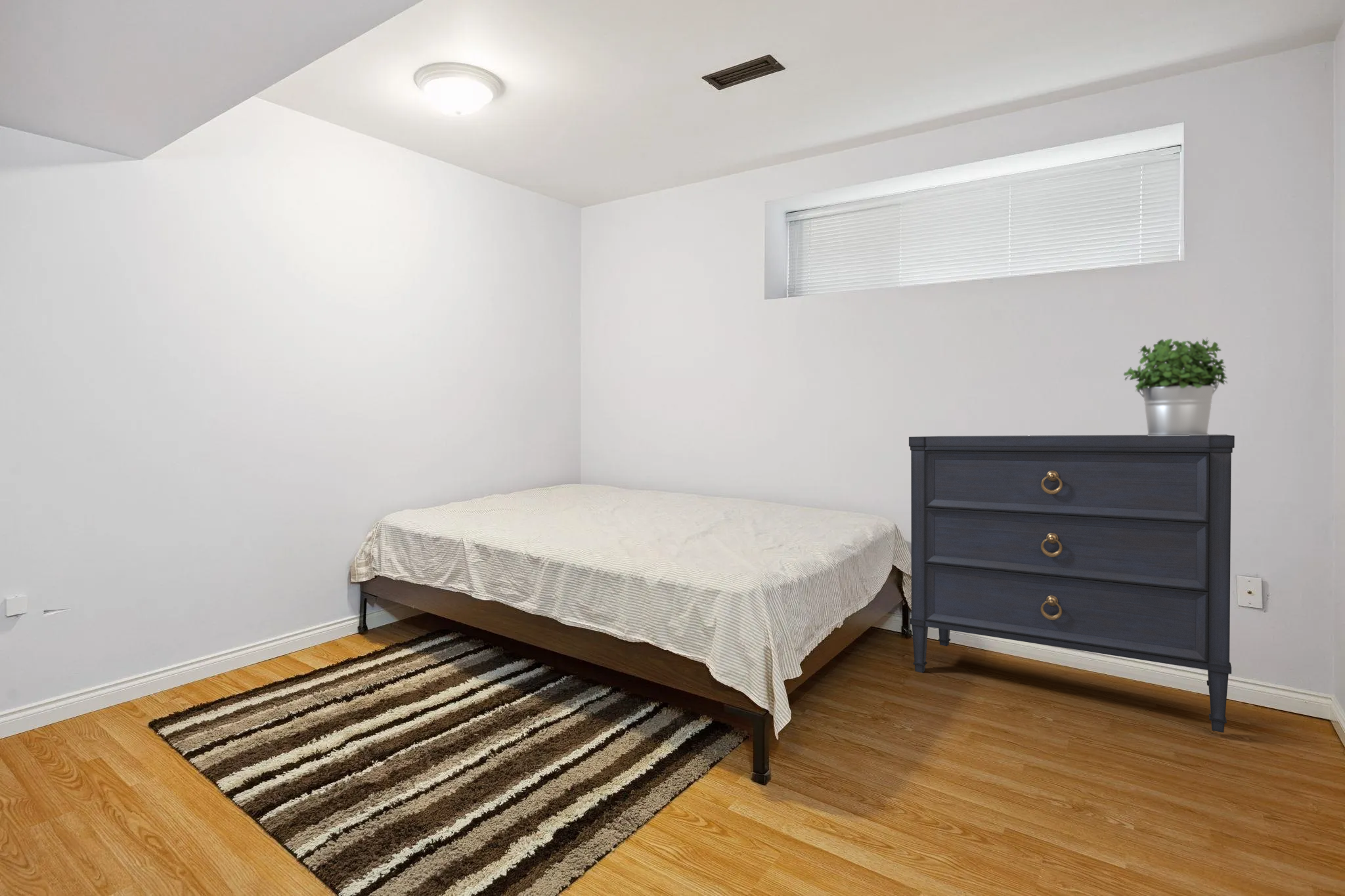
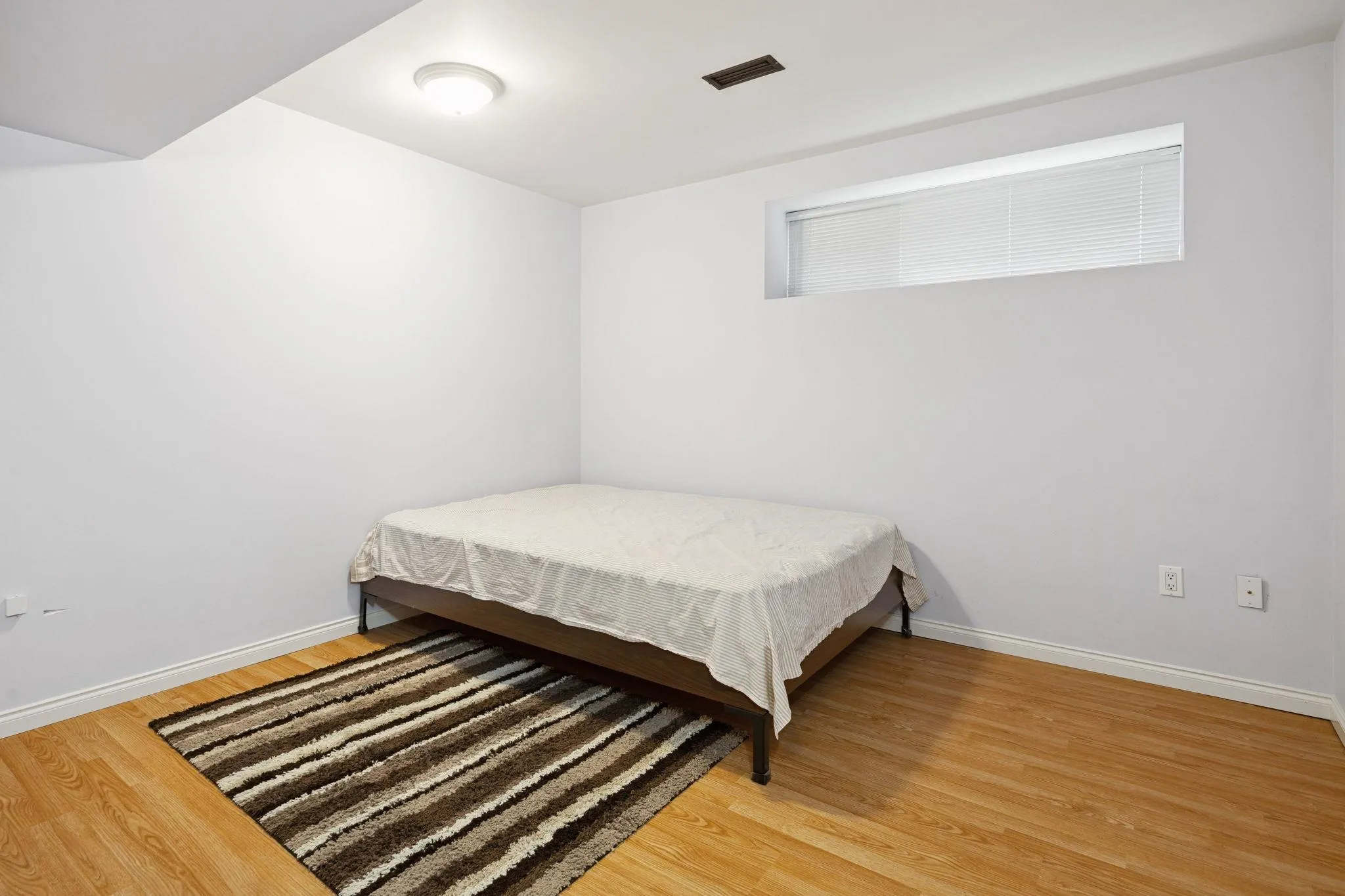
- dresser (1059, 559)
- potted plant (1173, 385)
